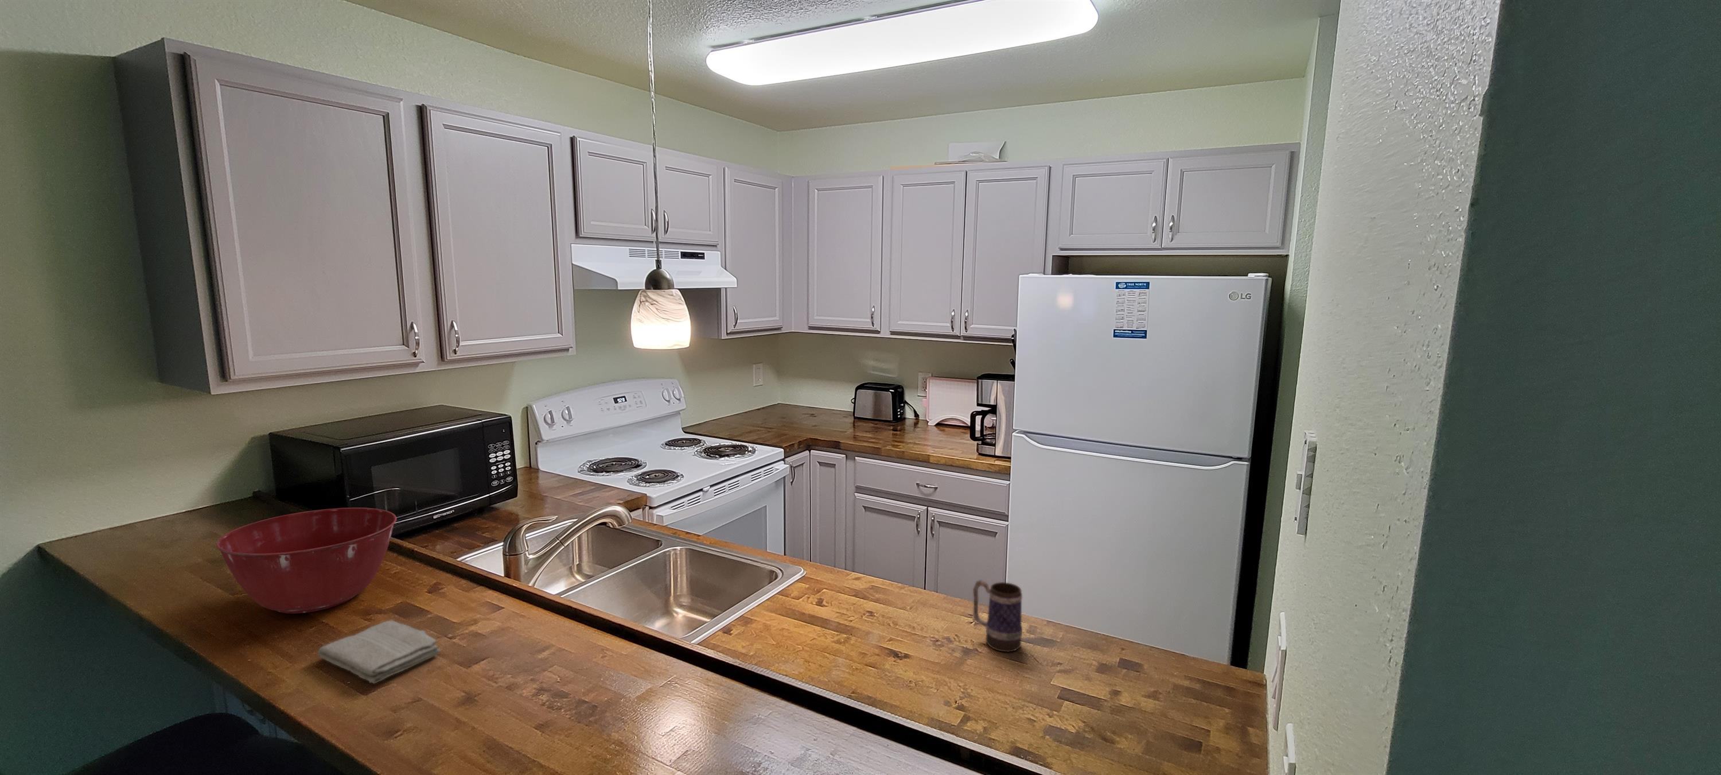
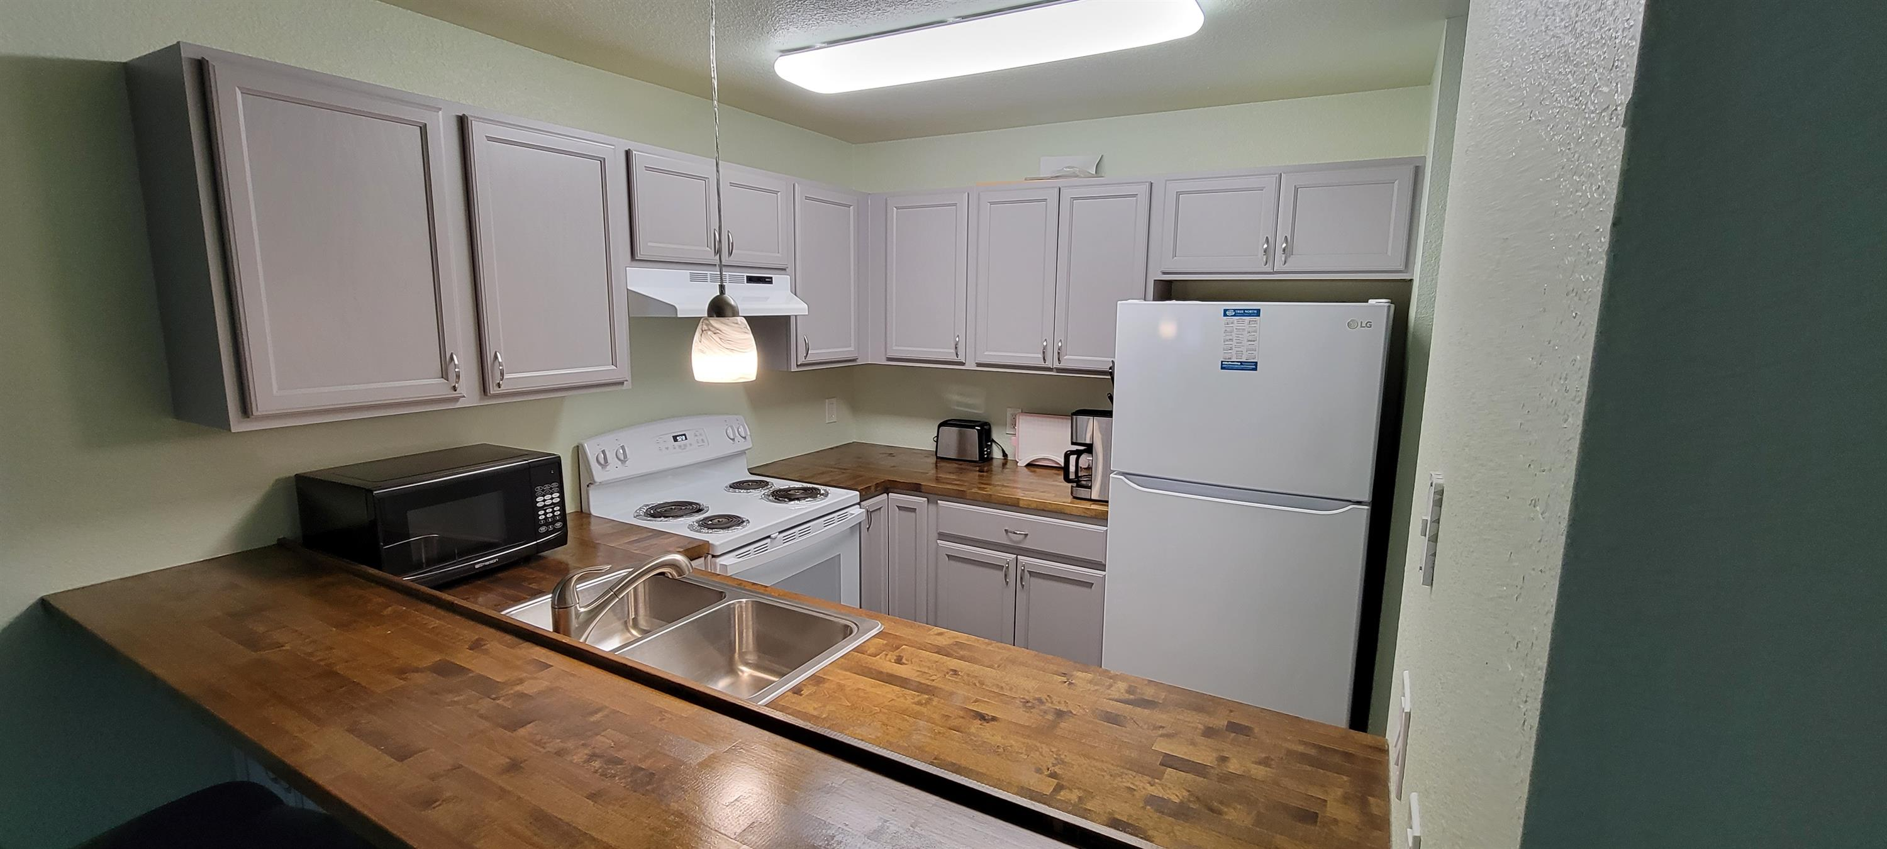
- mug (997, 614)
- washcloth (381, 649)
- mixing bowl (315, 563)
